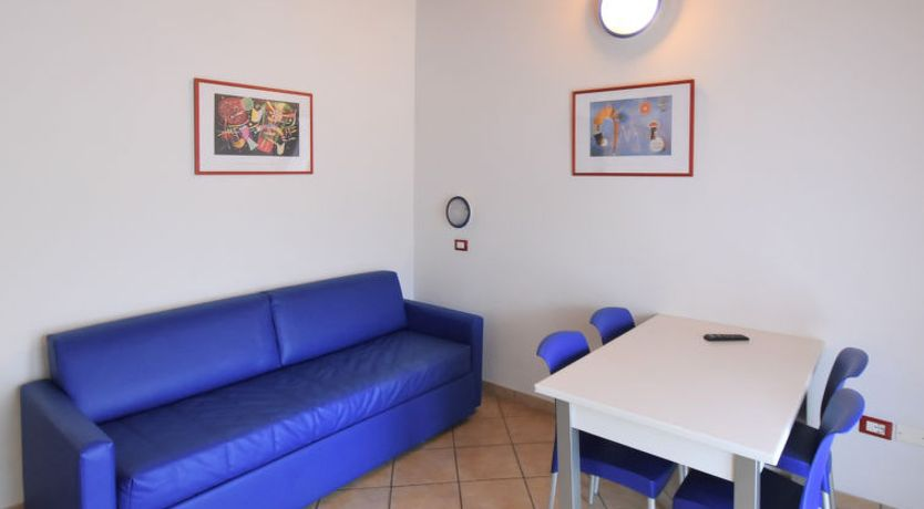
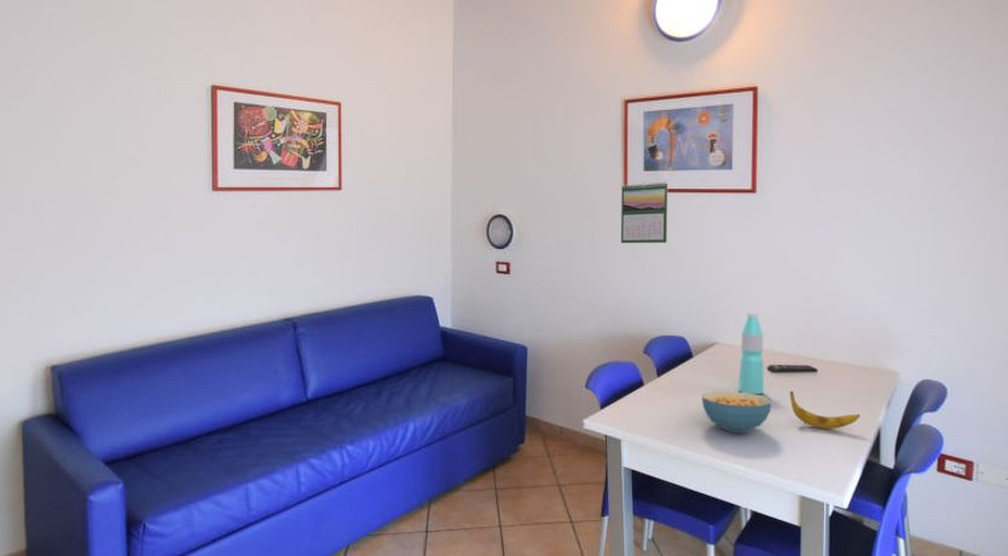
+ cereal bowl (735, 413)
+ calendar (643, 212)
+ water bottle (752, 352)
+ banana (823, 416)
